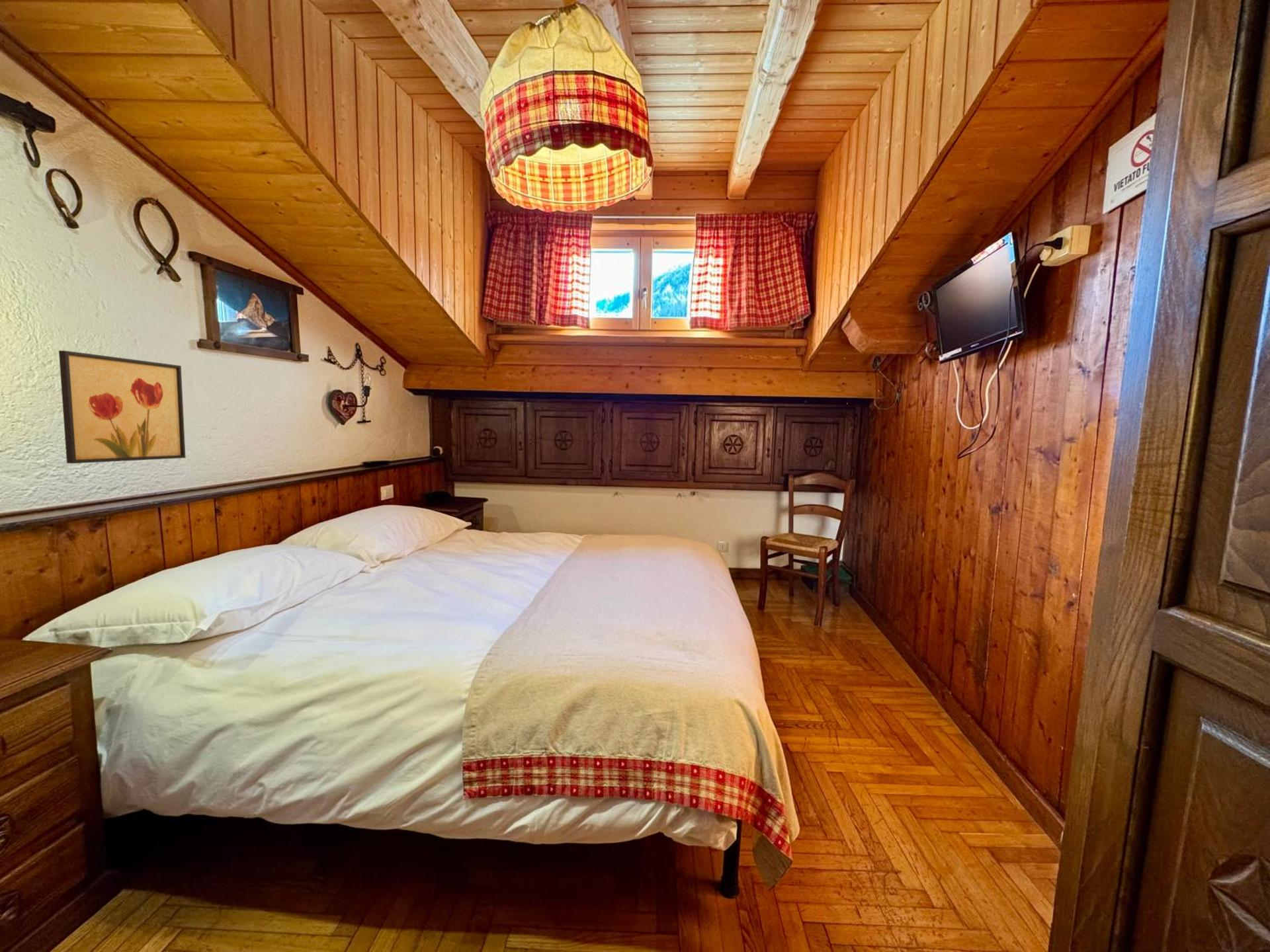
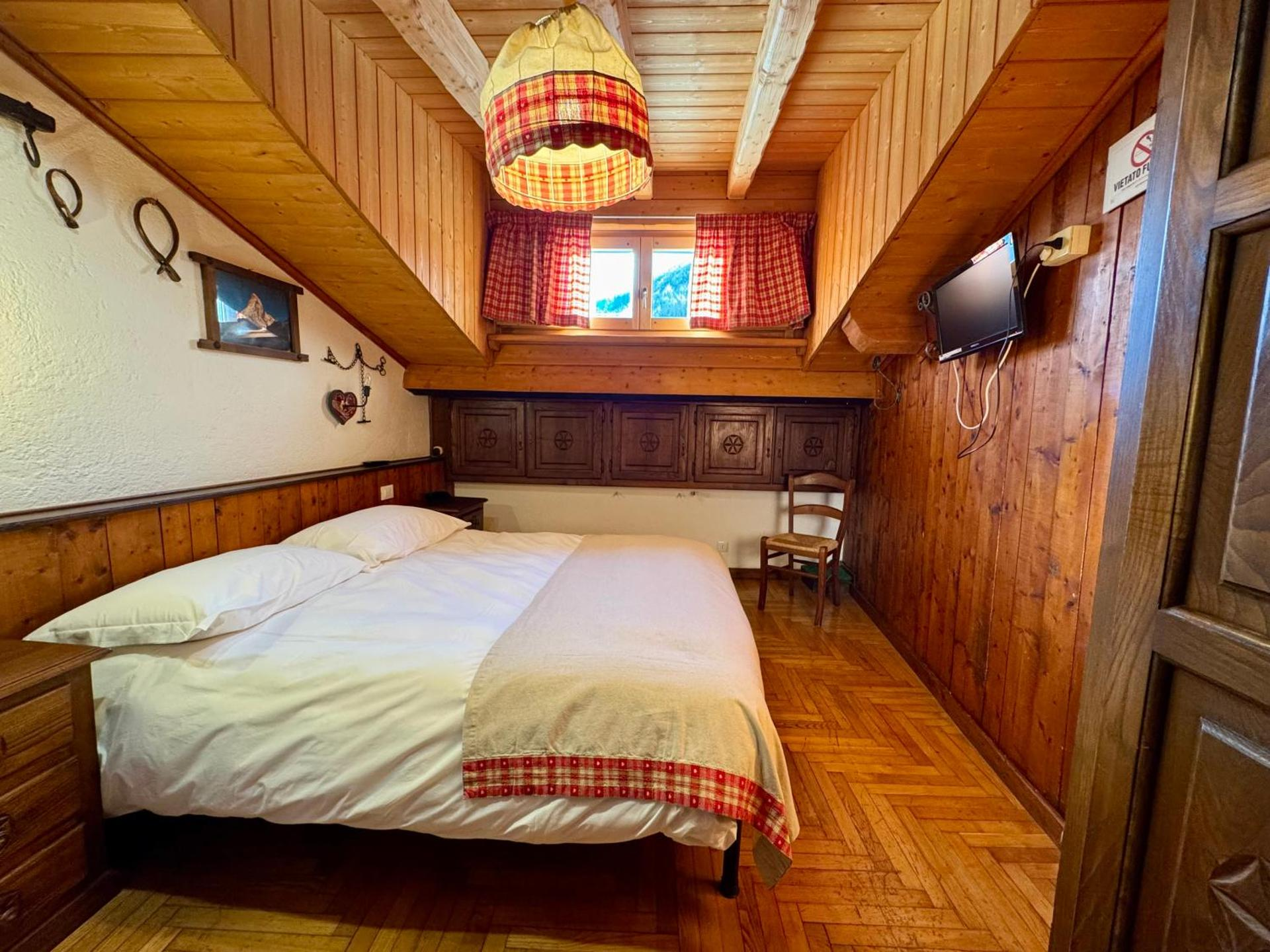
- wall art (127, 410)
